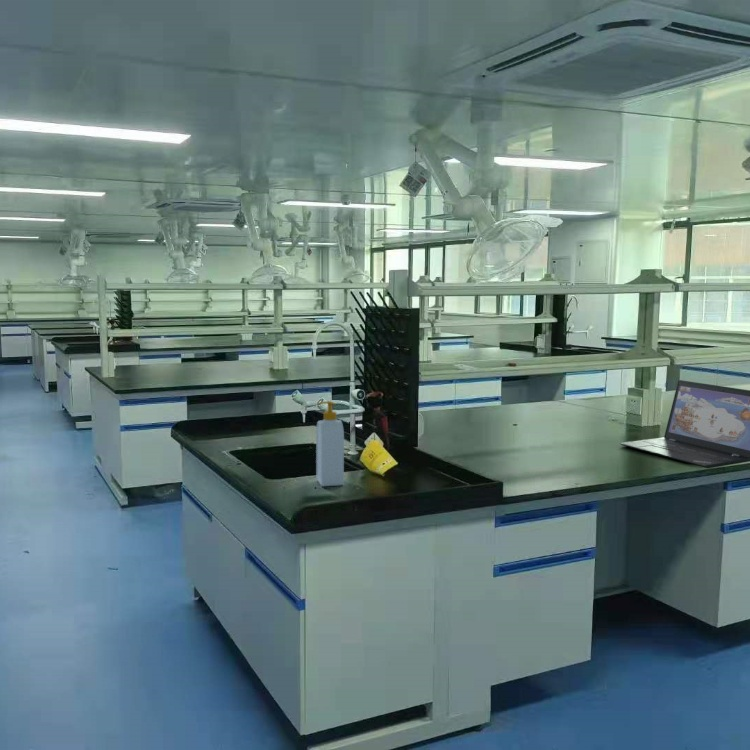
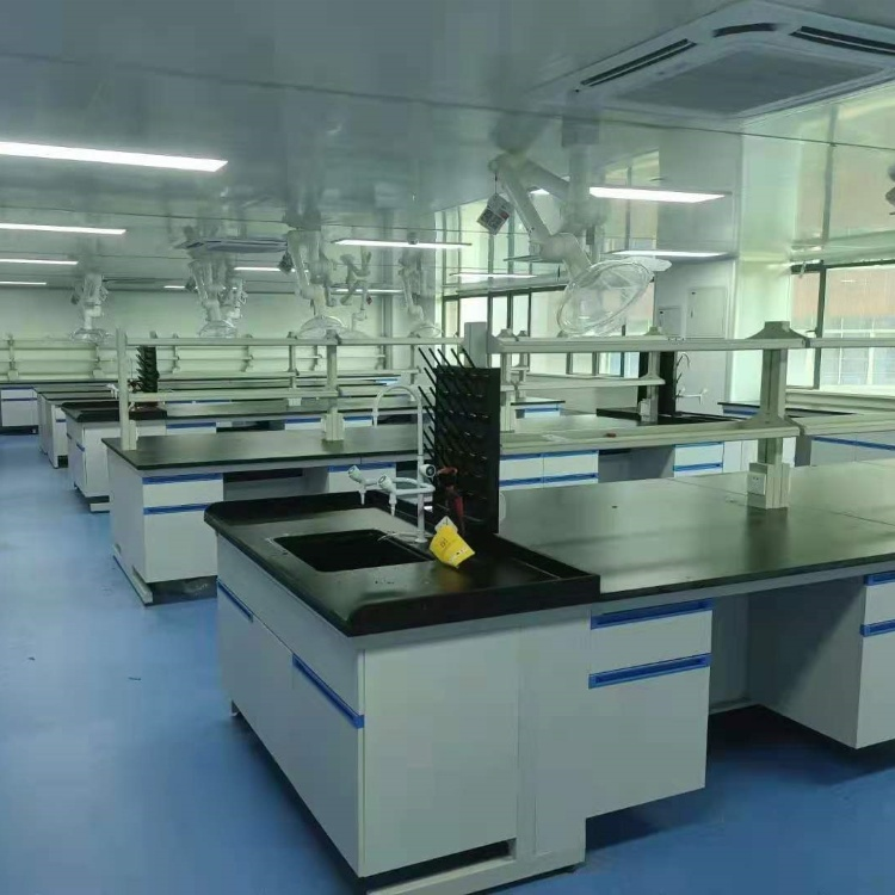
- laptop (690, 420)
- soap bottle (328, 442)
